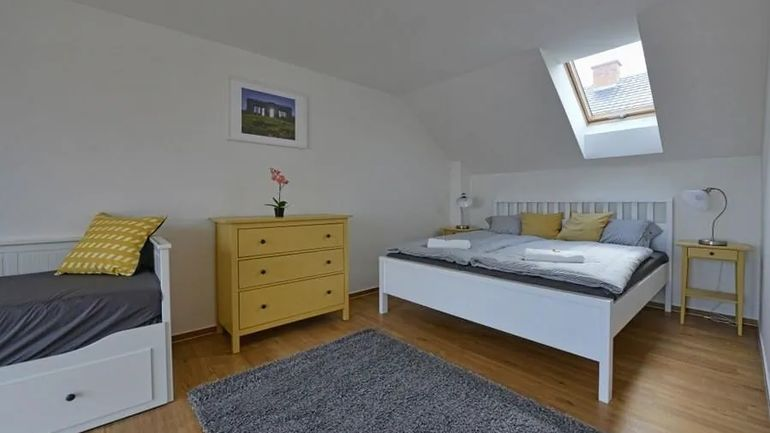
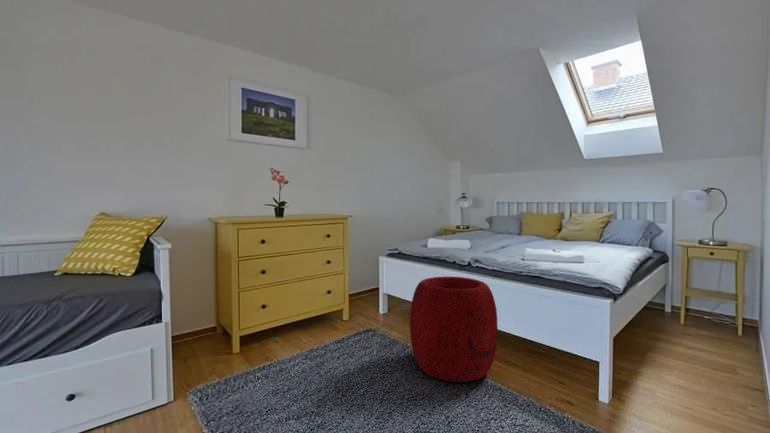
+ pouf (452, 324)
